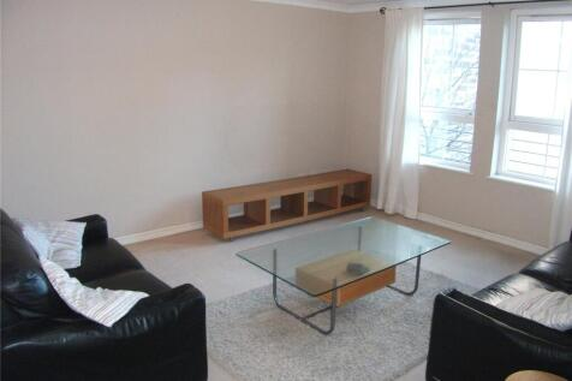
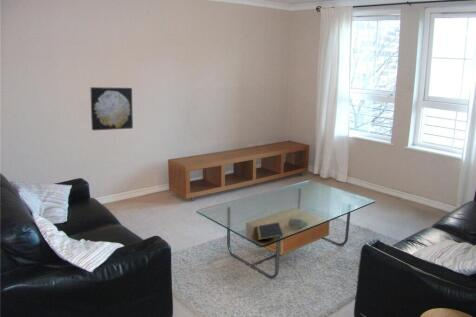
+ wall art (112, 108)
+ notepad (268, 230)
